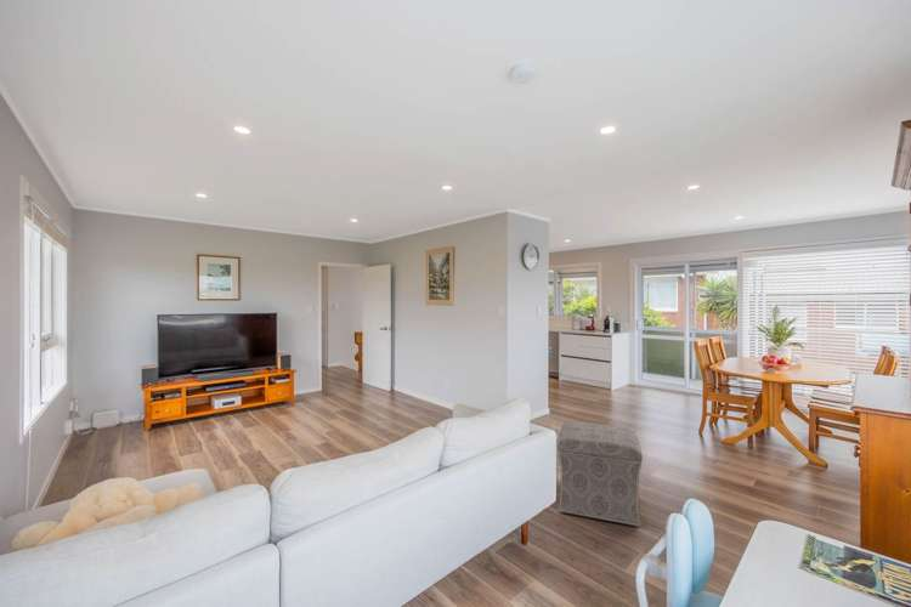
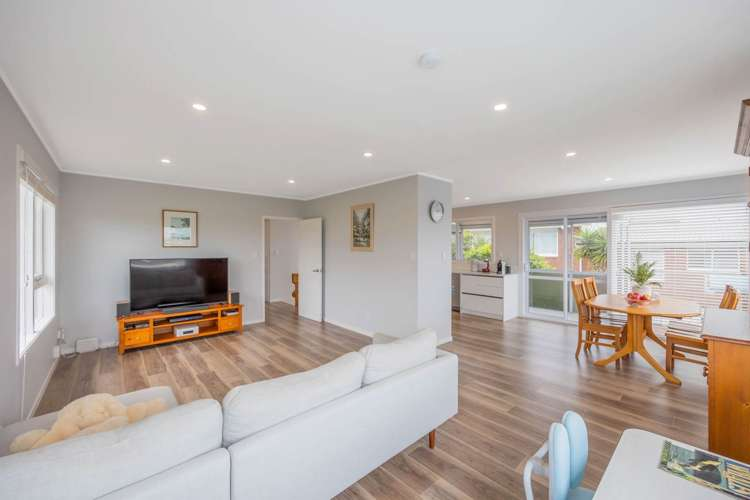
- ottoman (598, 466)
